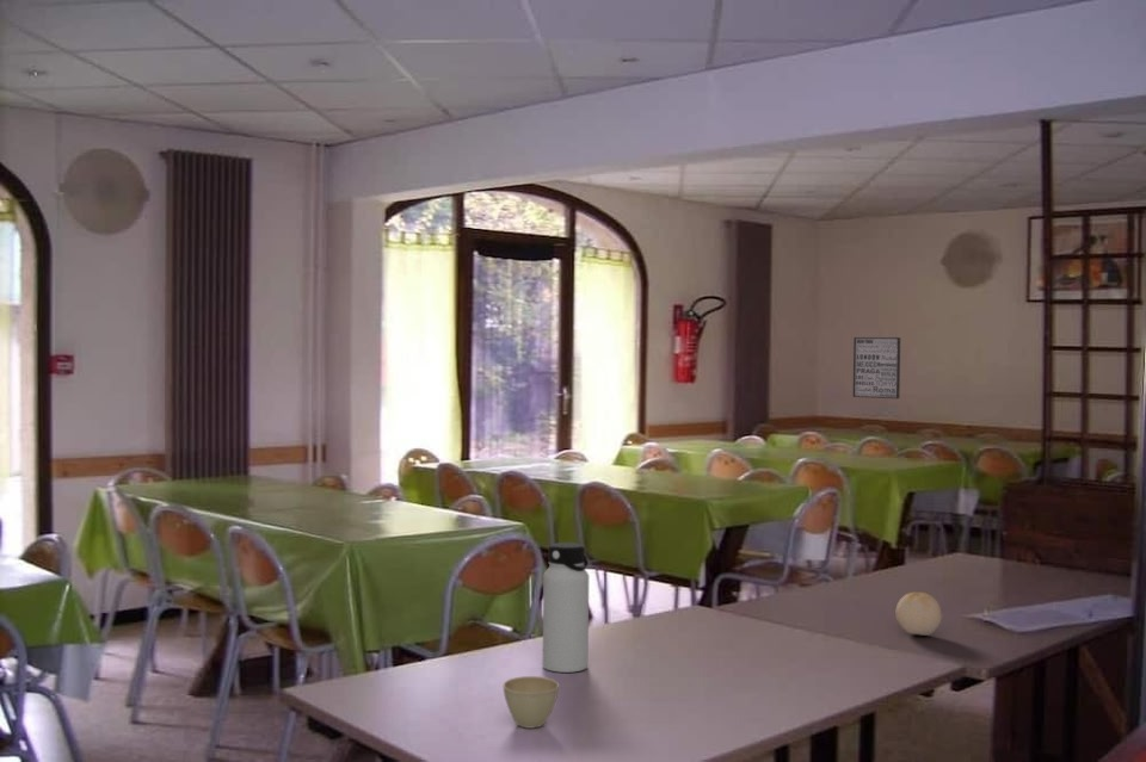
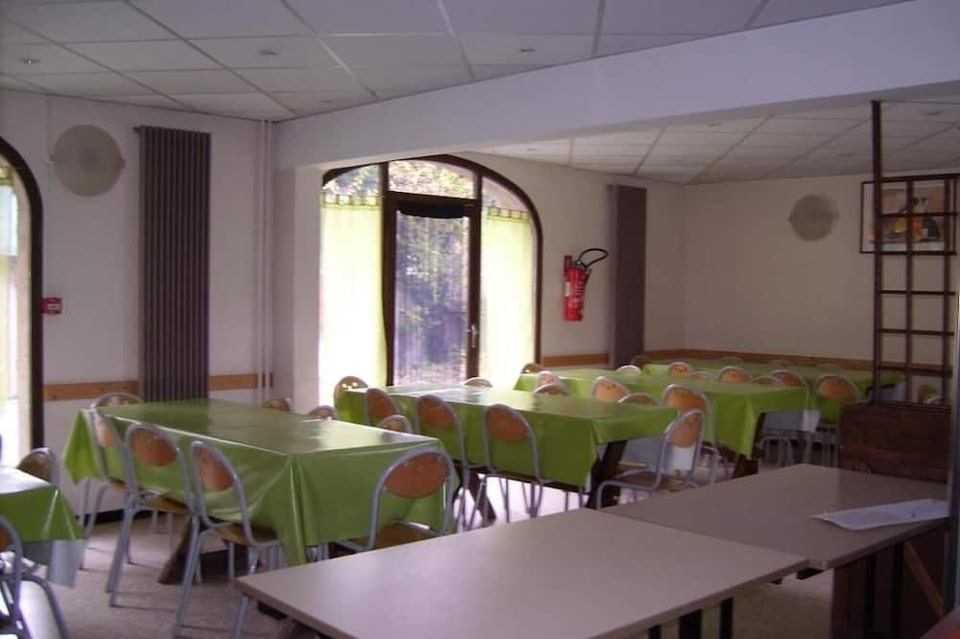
- water bottle (566, 605)
- wall art (876, 367)
- flower pot (530, 704)
- fruit (918, 614)
